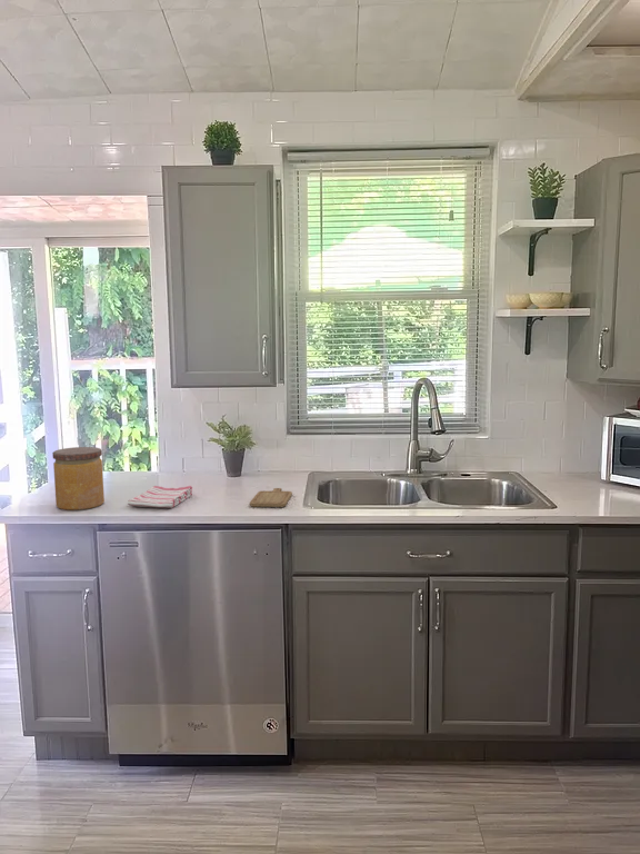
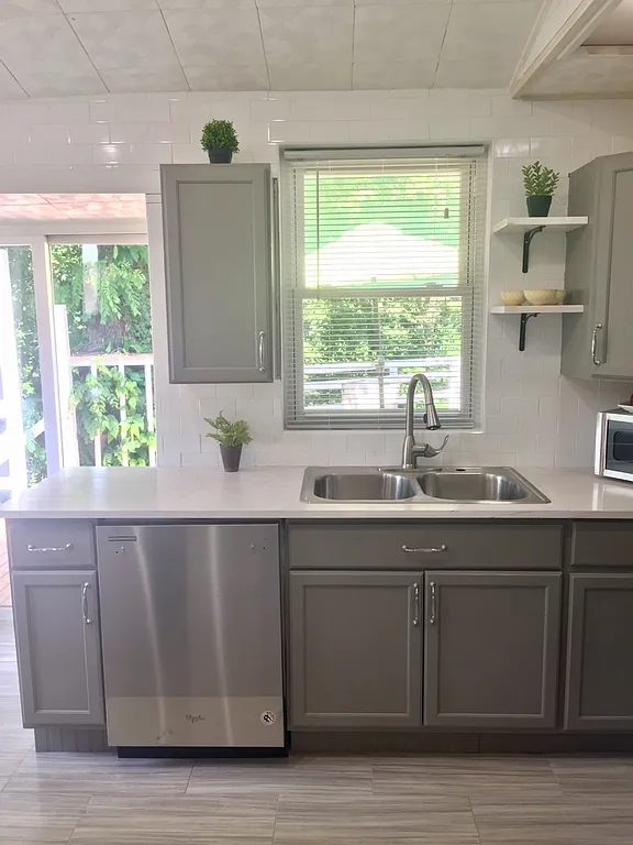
- dish towel (161, 495)
- chopping board (272, 496)
- jar (79, 477)
